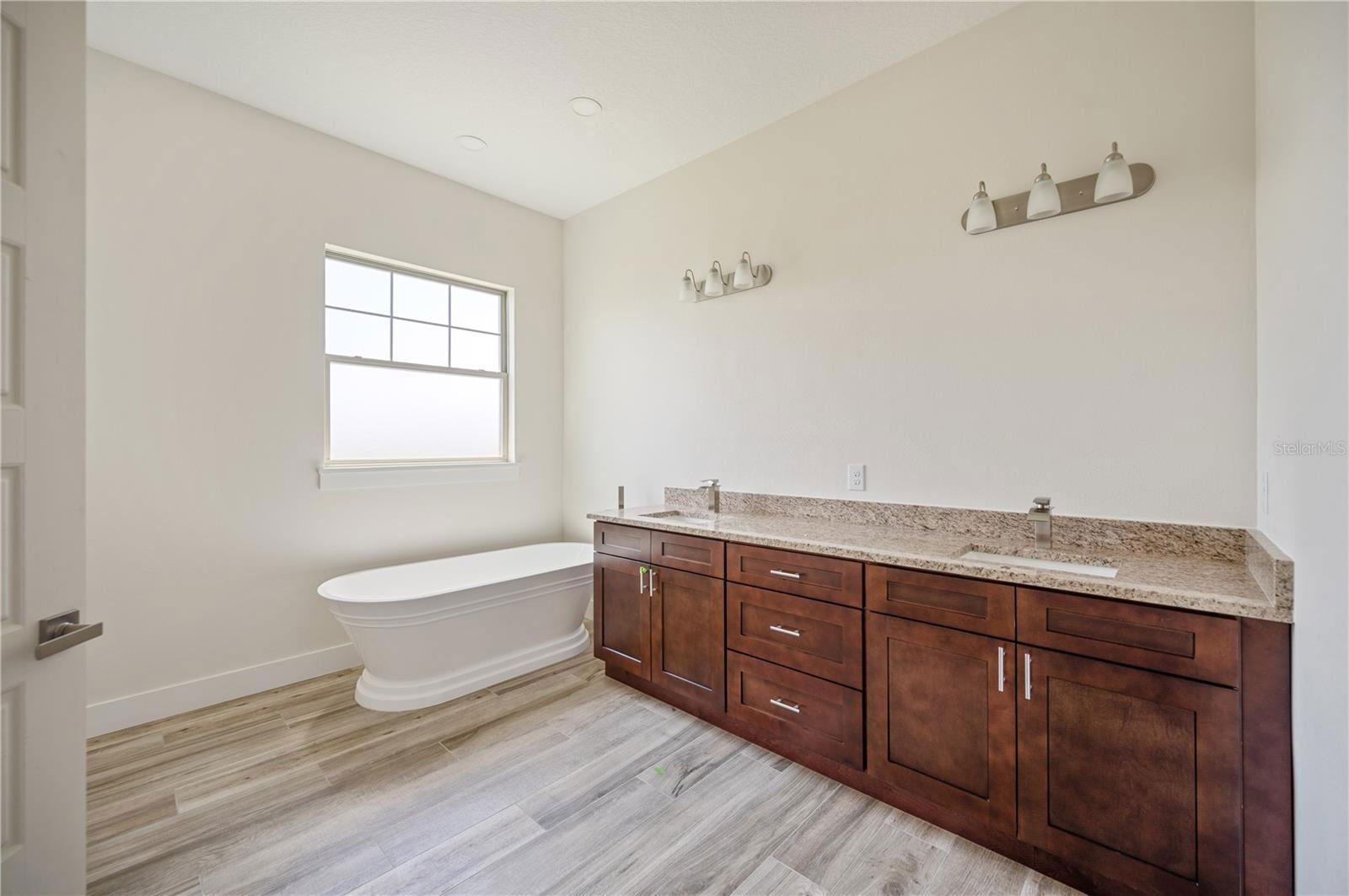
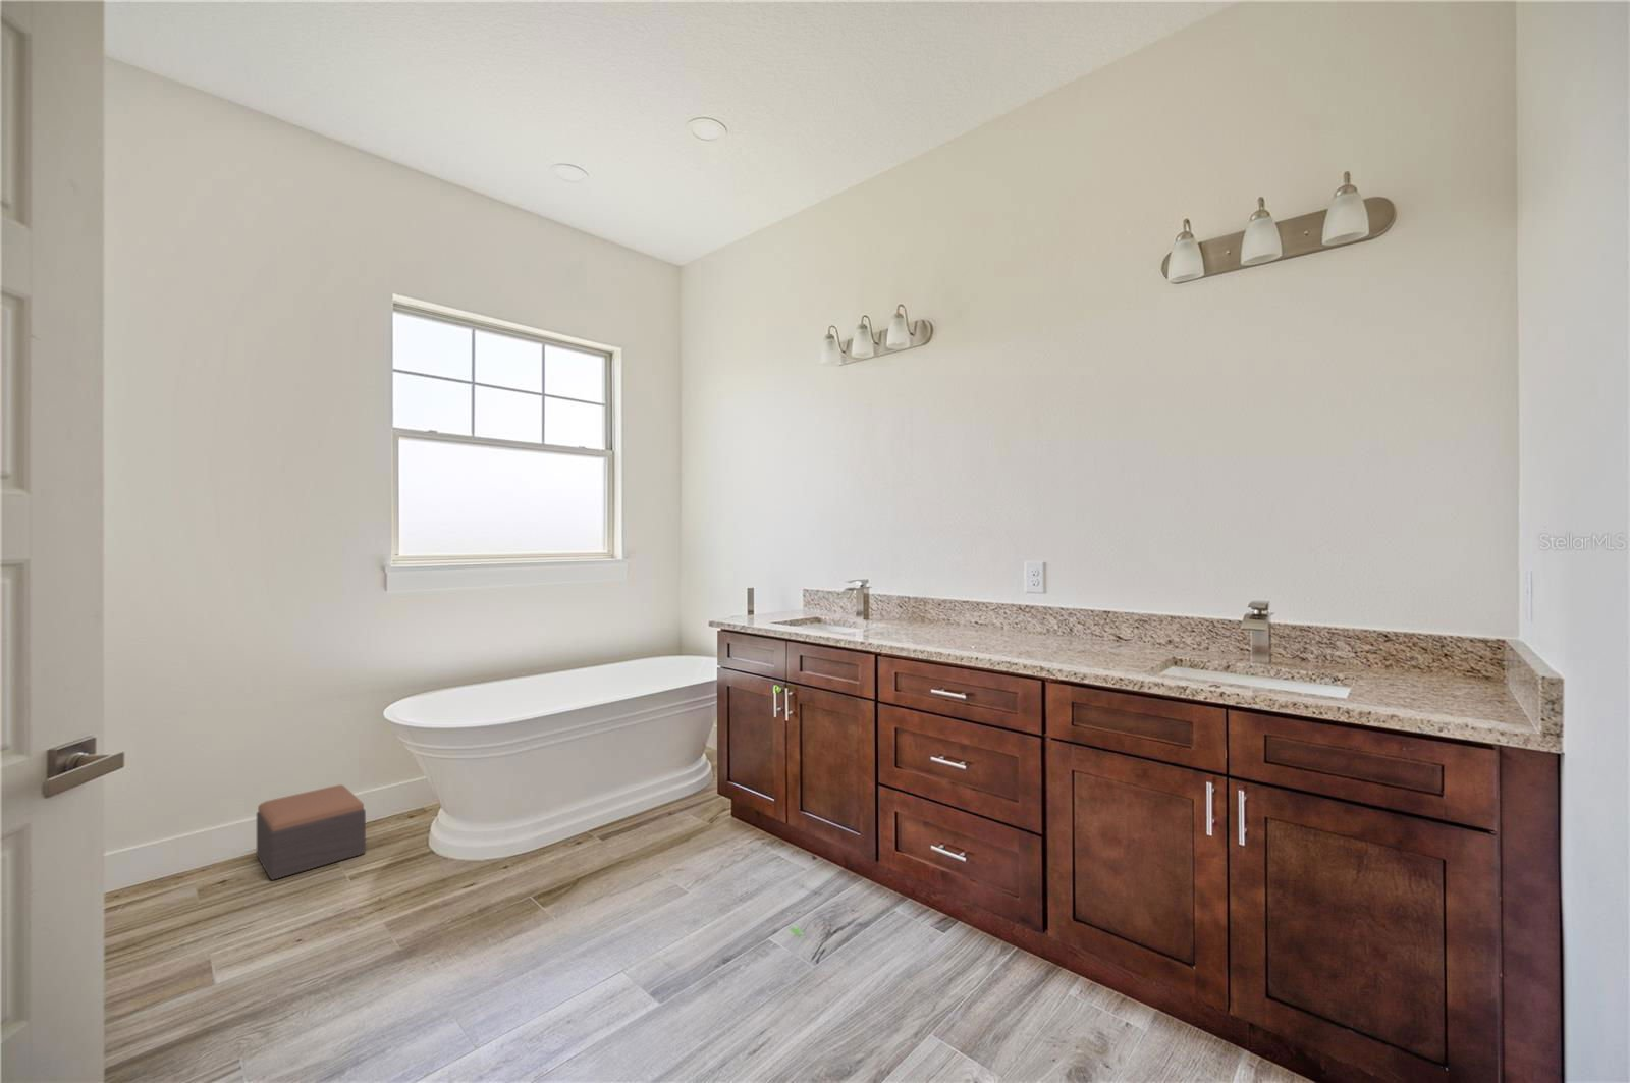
+ footstool (311, 827)
